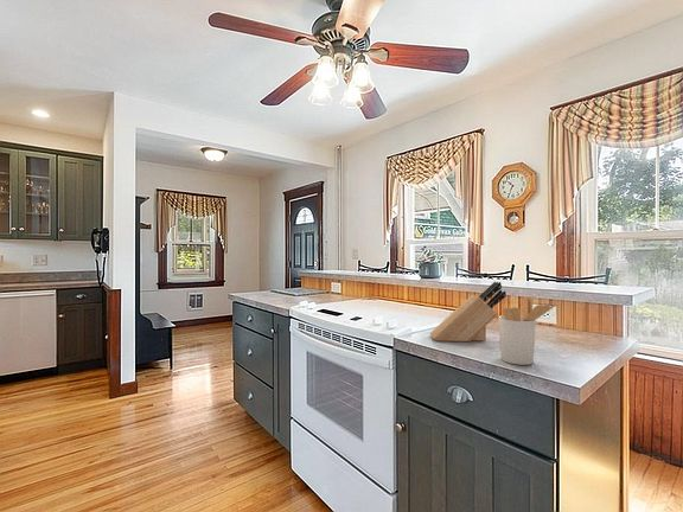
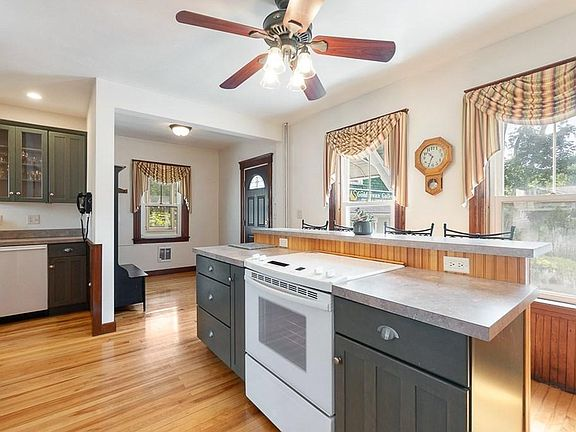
- utensil holder (525, 329)
- knife block (467, 309)
